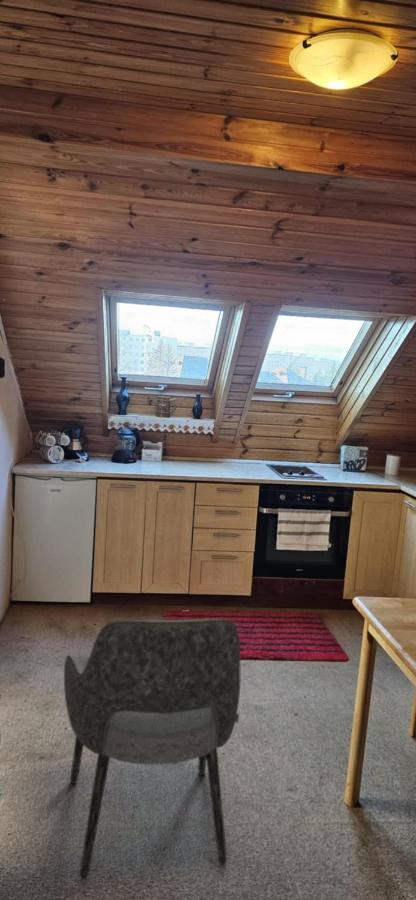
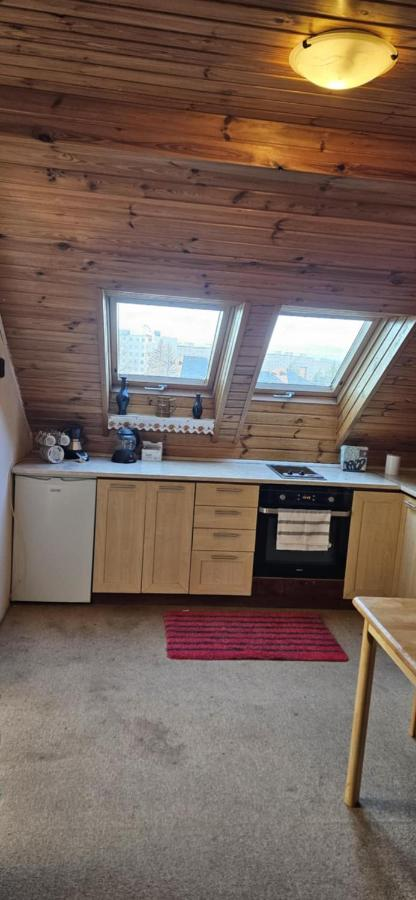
- dining chair (154, 712)
